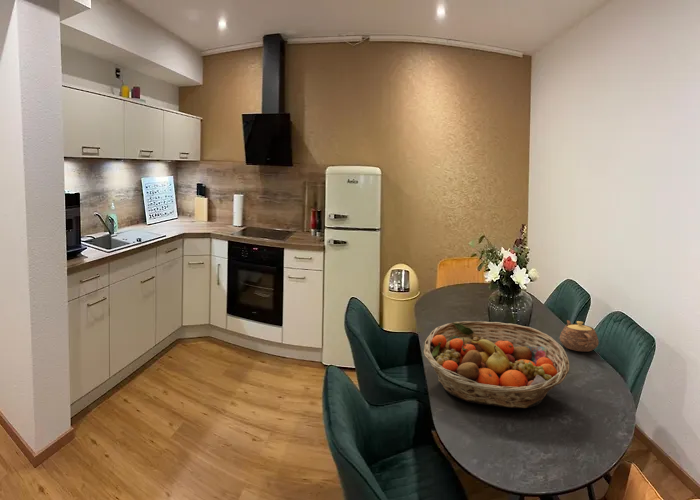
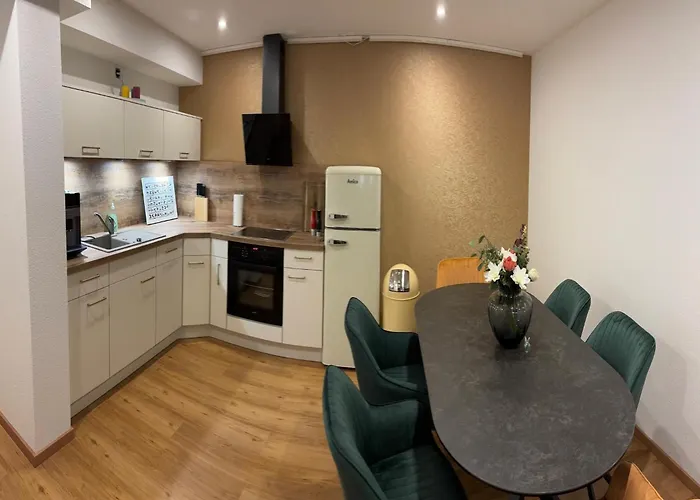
- teapot (578, 334)
- fruit basket (492, 361)
